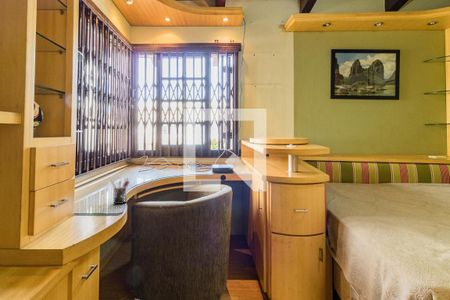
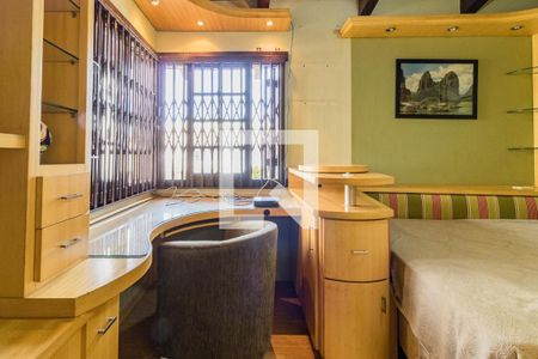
- pen holder (120, 190)
